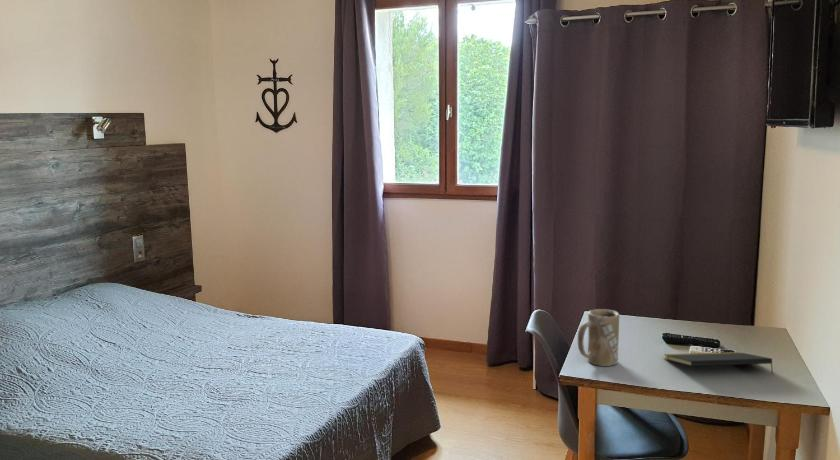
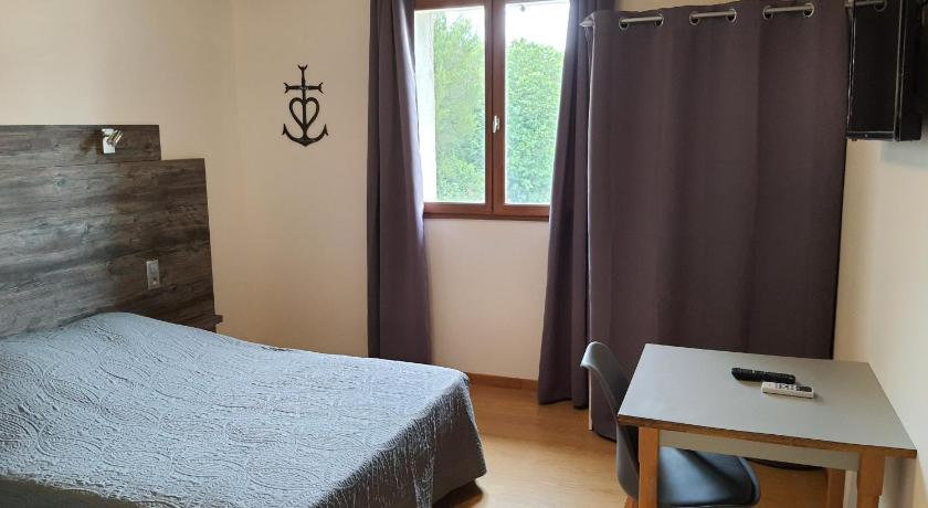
- mug (600, 338)
- notepad (715, 358)
